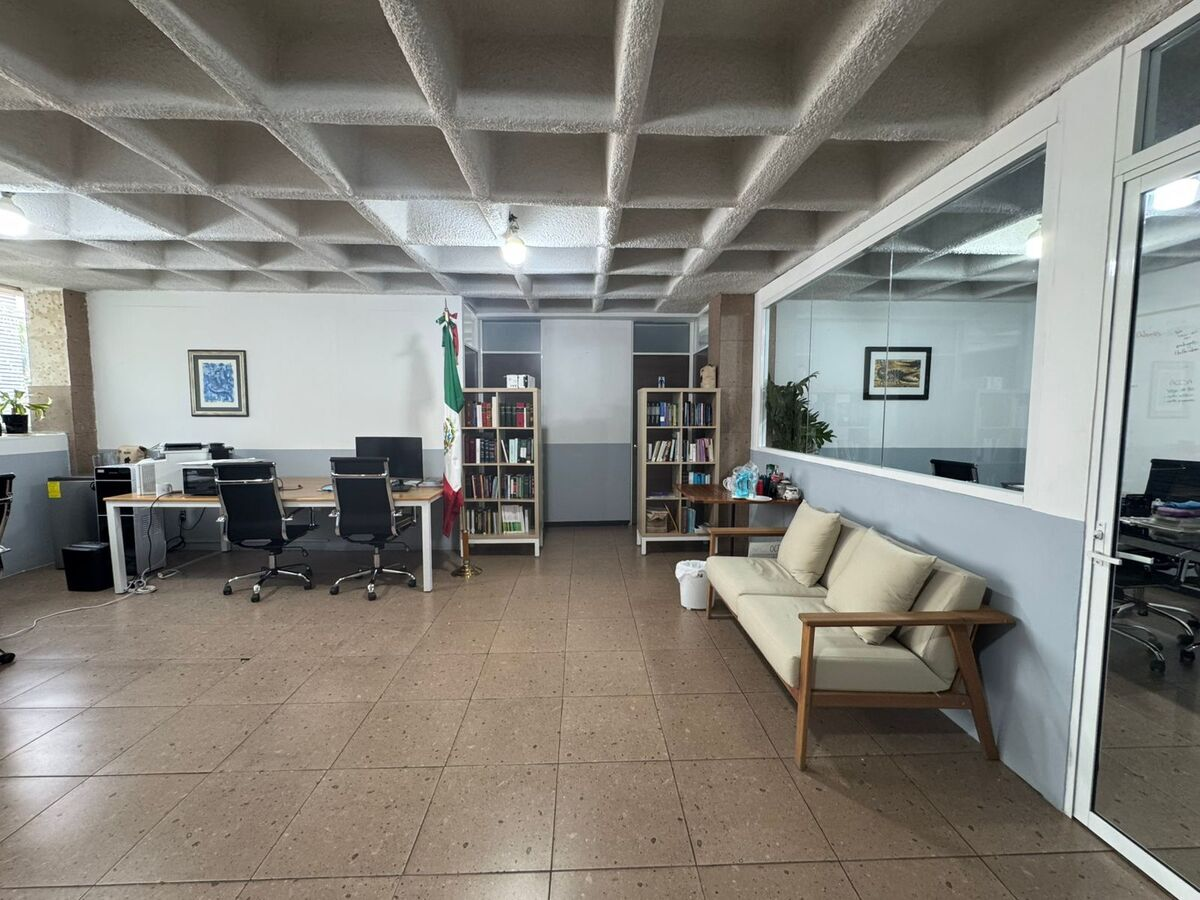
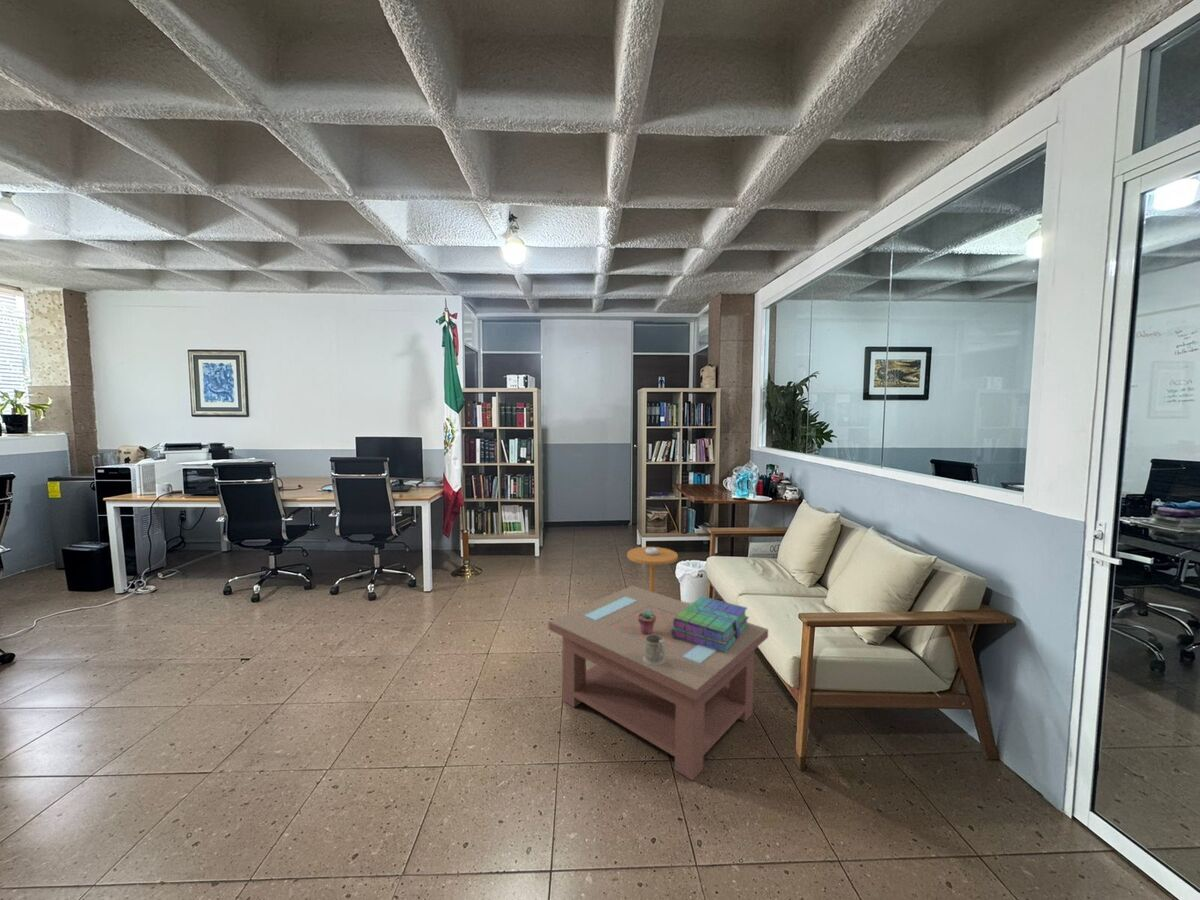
+ stack of books (711, 621)
+ coffee table (656, 666)
+ potted succulent (646, 620)
+ mug (656, 648)
+ side table (651, 579)
